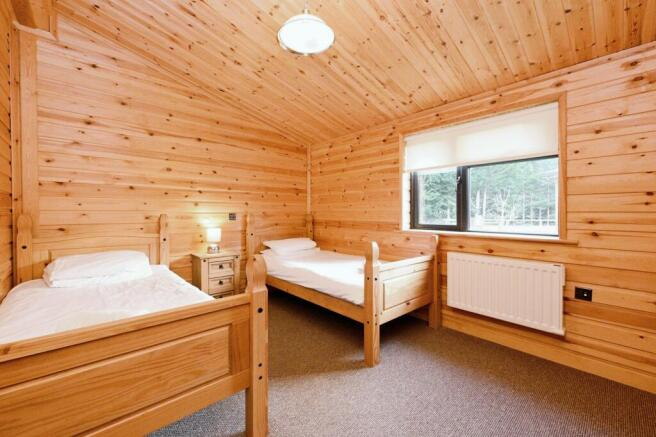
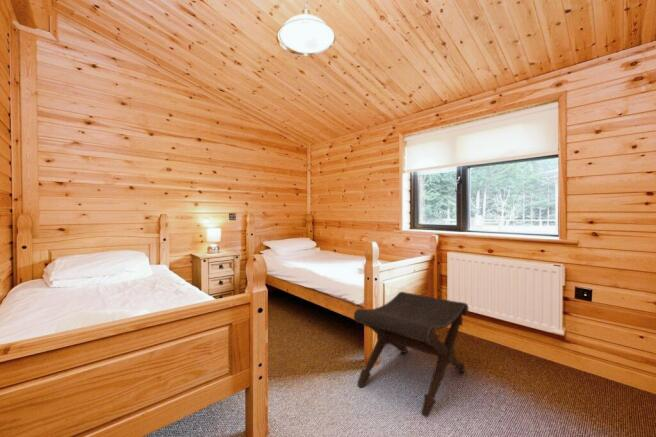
+ footstool (413, 342)
